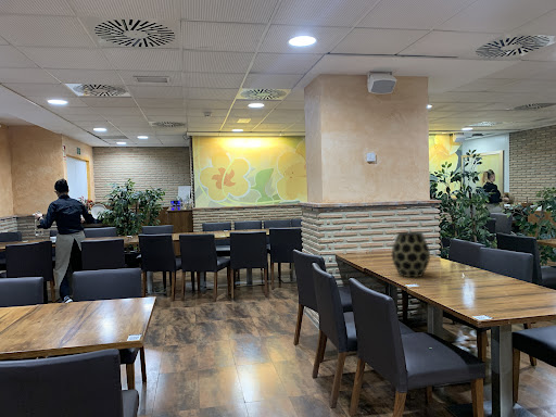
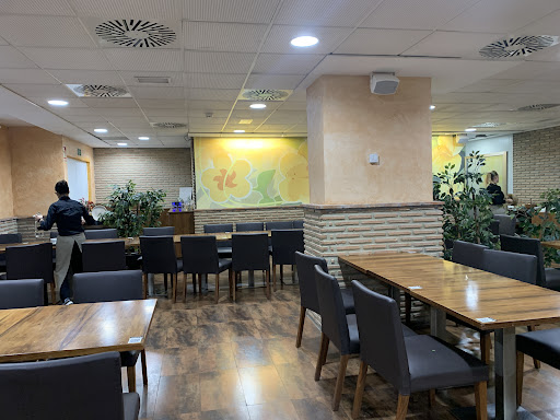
- vase (410, 254)
